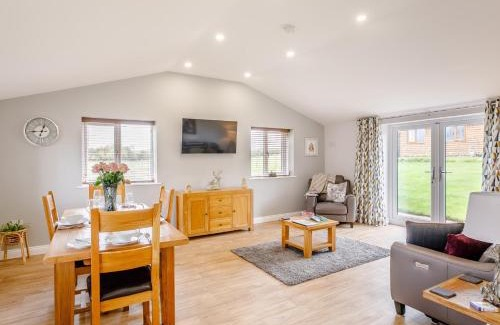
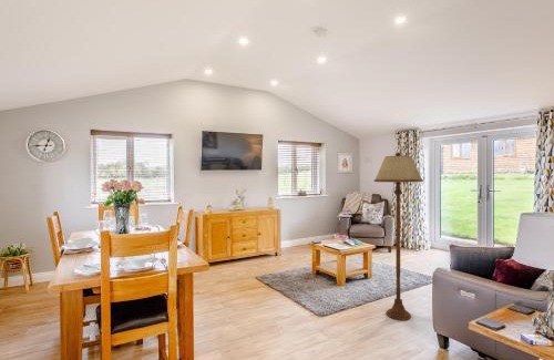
+ floor lamp (398, 234)
